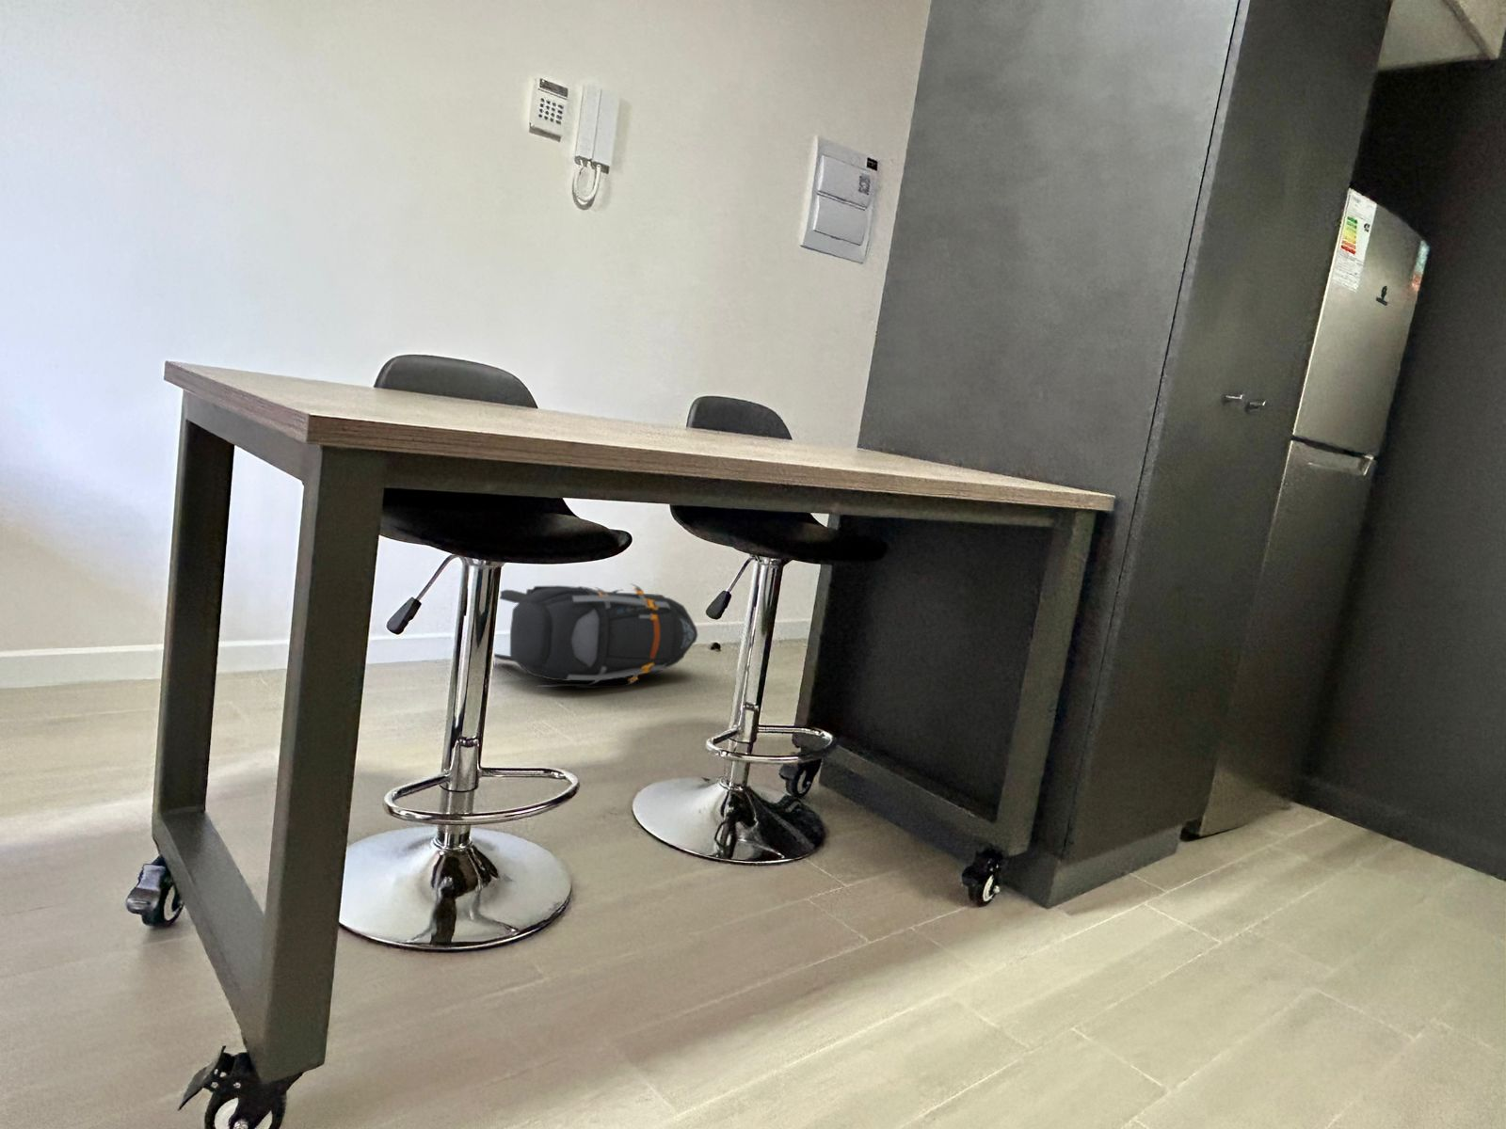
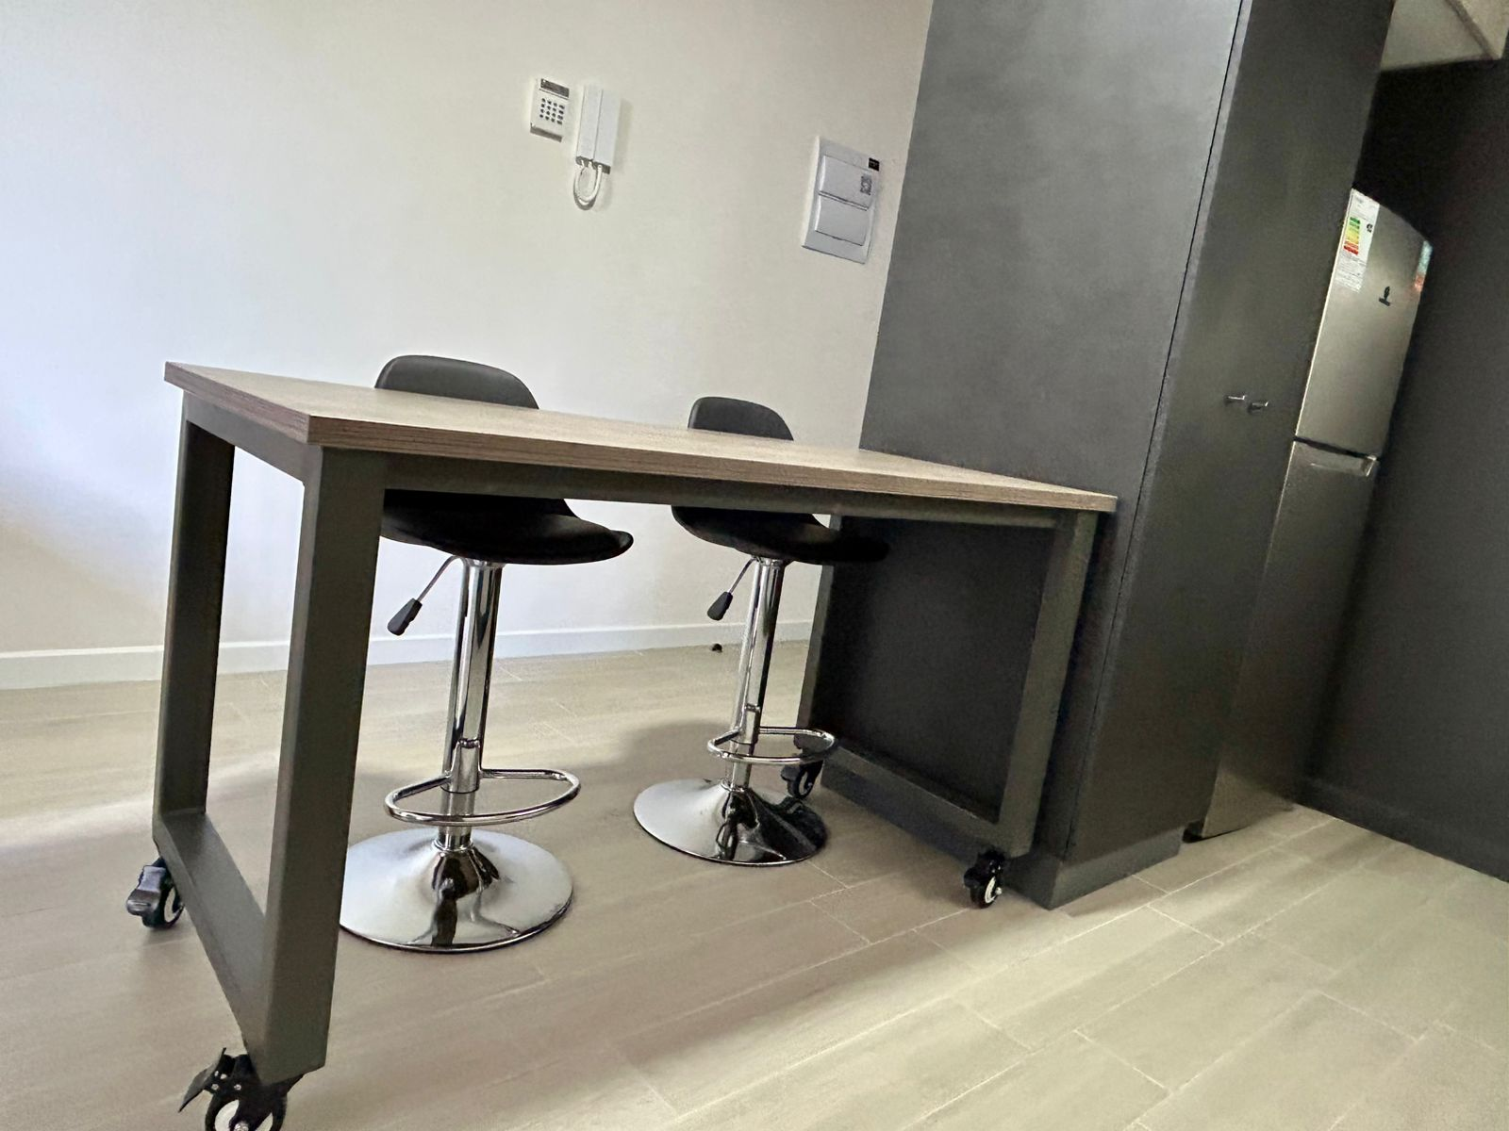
- backpack (601, 624)
